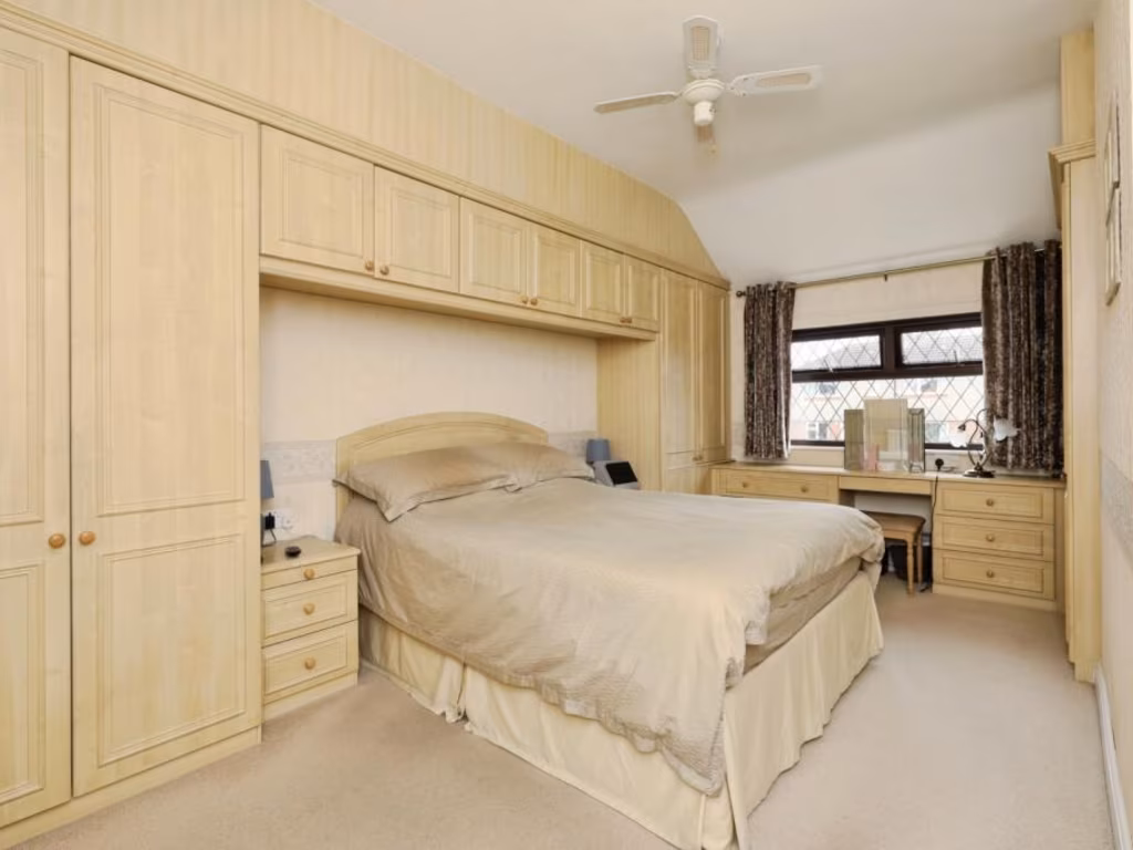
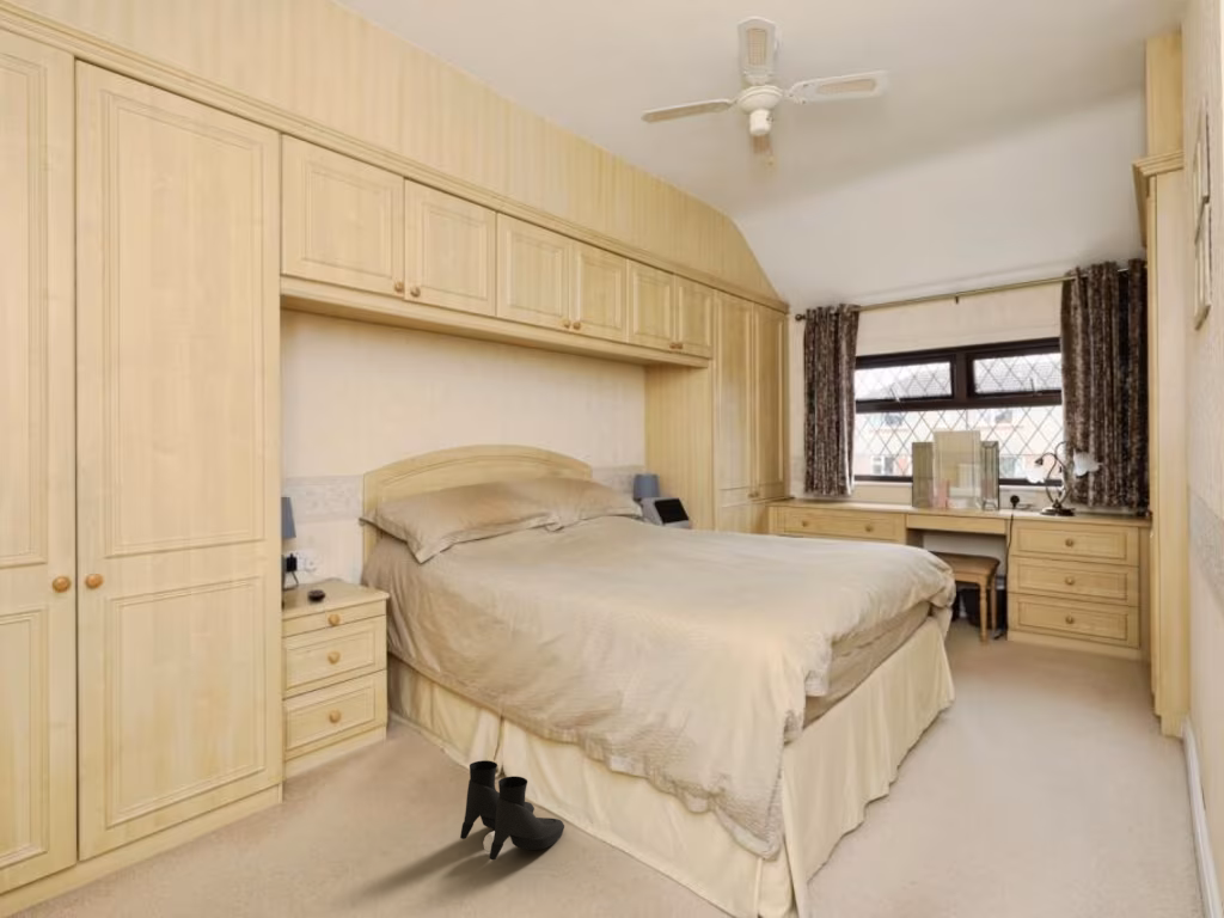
+ boots (513, 800)
